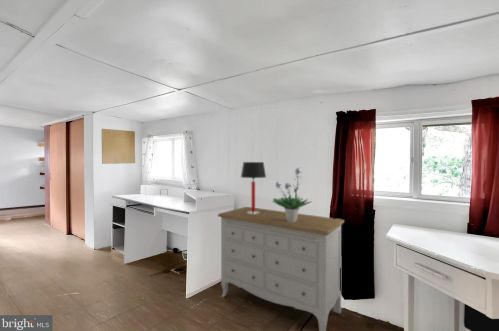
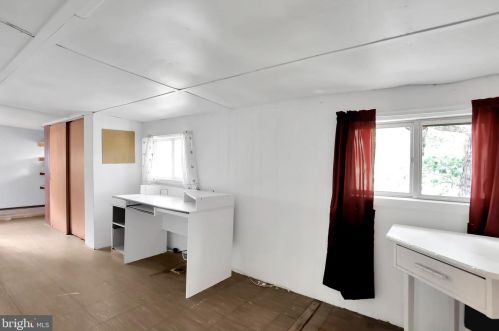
- potted plant (291, 192)
- table lamp (253, 187)
- dresser (277, 260)
